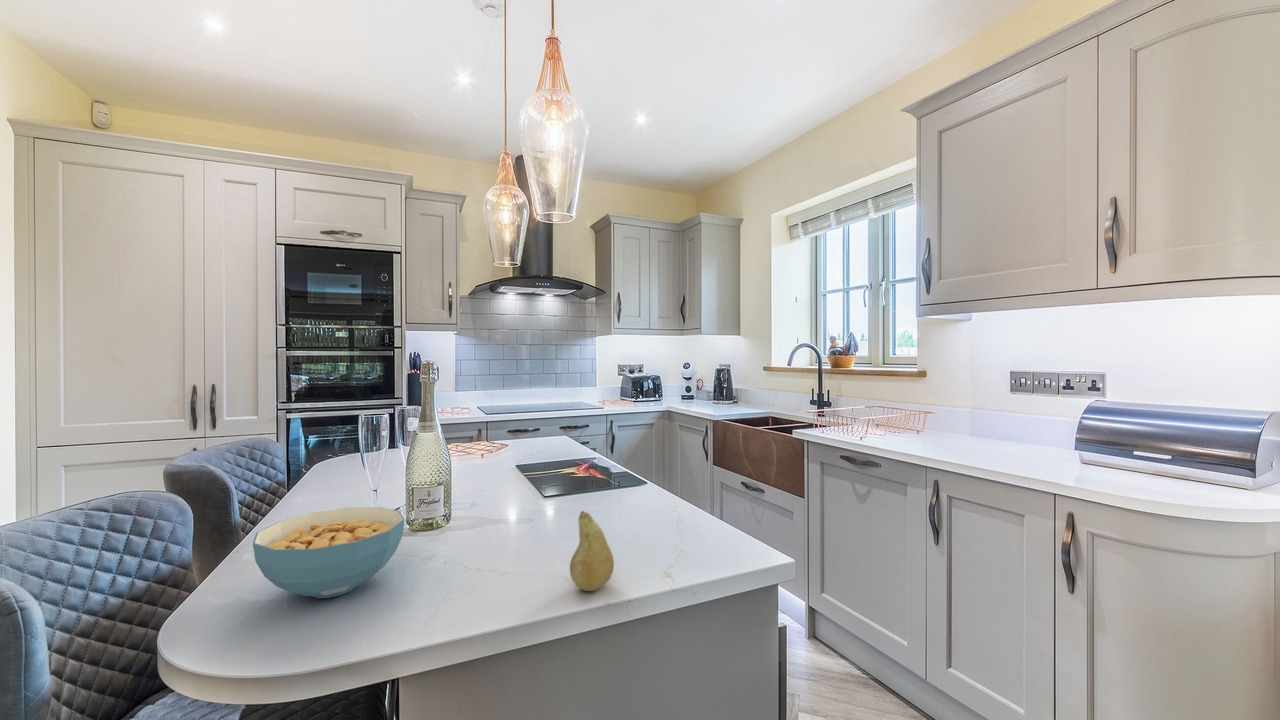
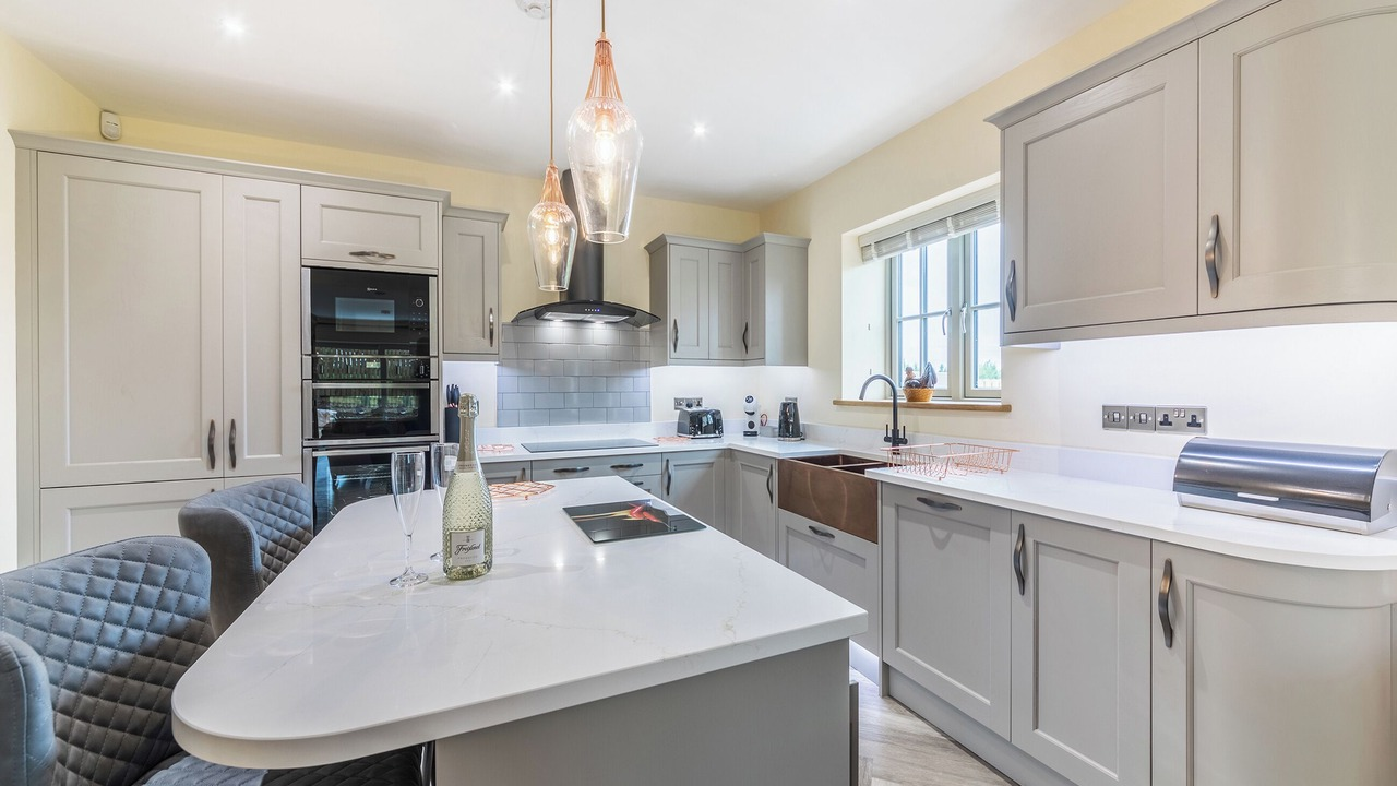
- cereal bowl (333, 557)
- fruit (592, 548)
